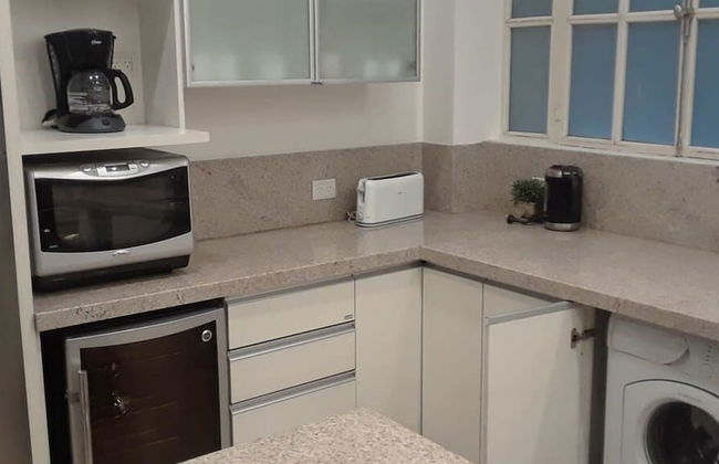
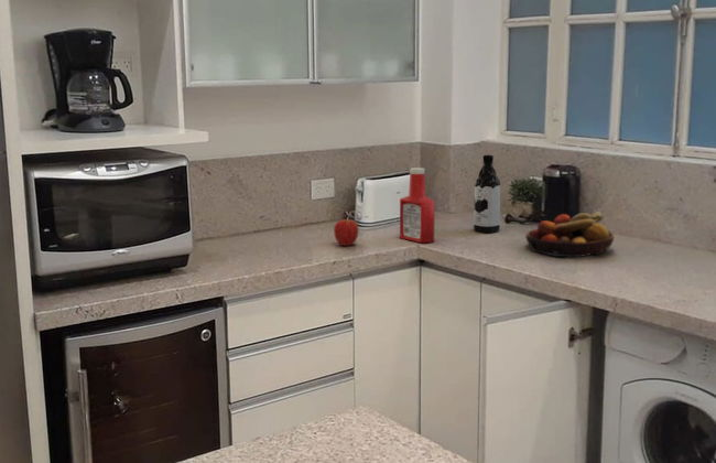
+ water bottle (487, 193)
+ fruit bowl (569, 230)
+ soap bottle (416, 204)
+ apple (346, 230)
